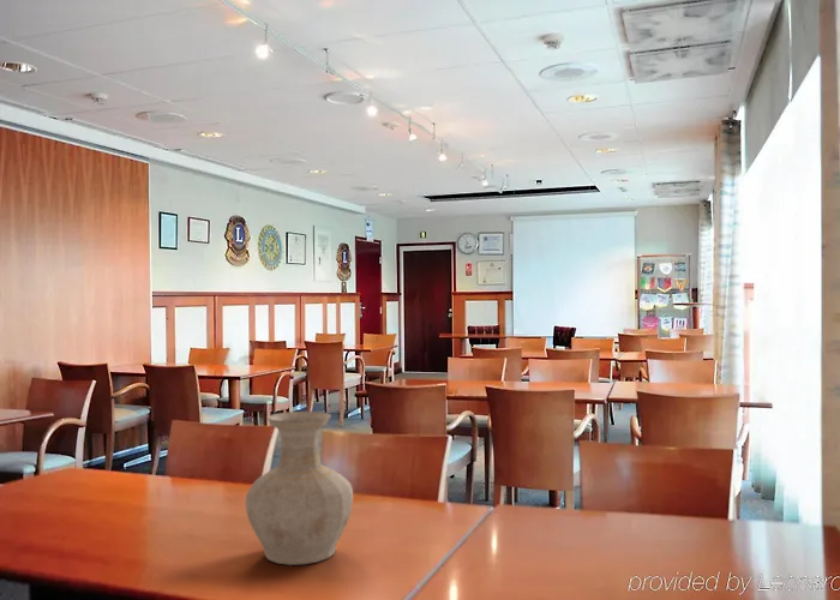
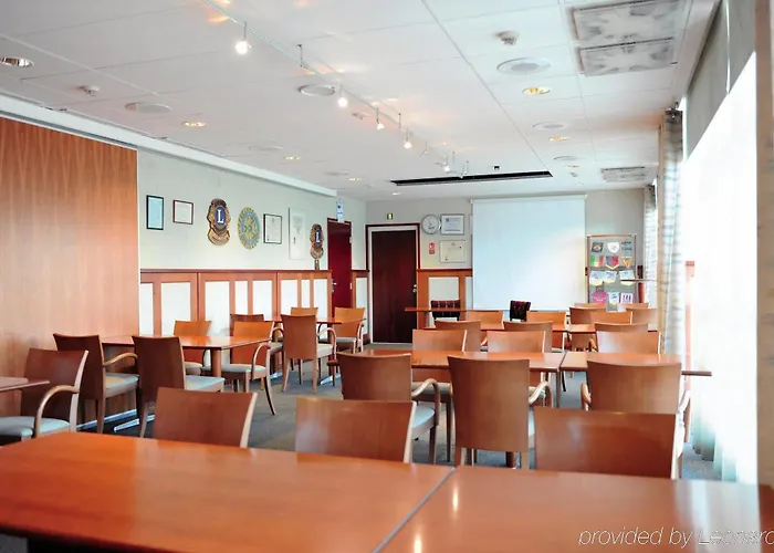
- vase (300, 484)
